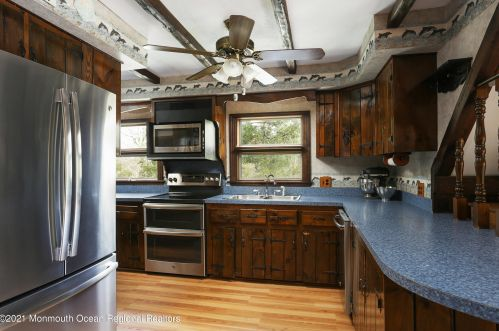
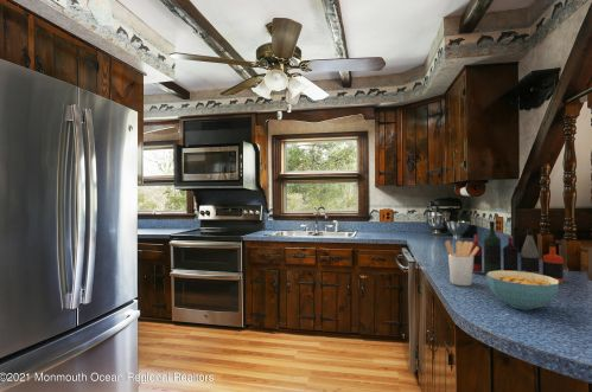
+ utensil holder (461, 261)
+ cereal bowl (521, 291)
+ bottle collection (513, 249)
